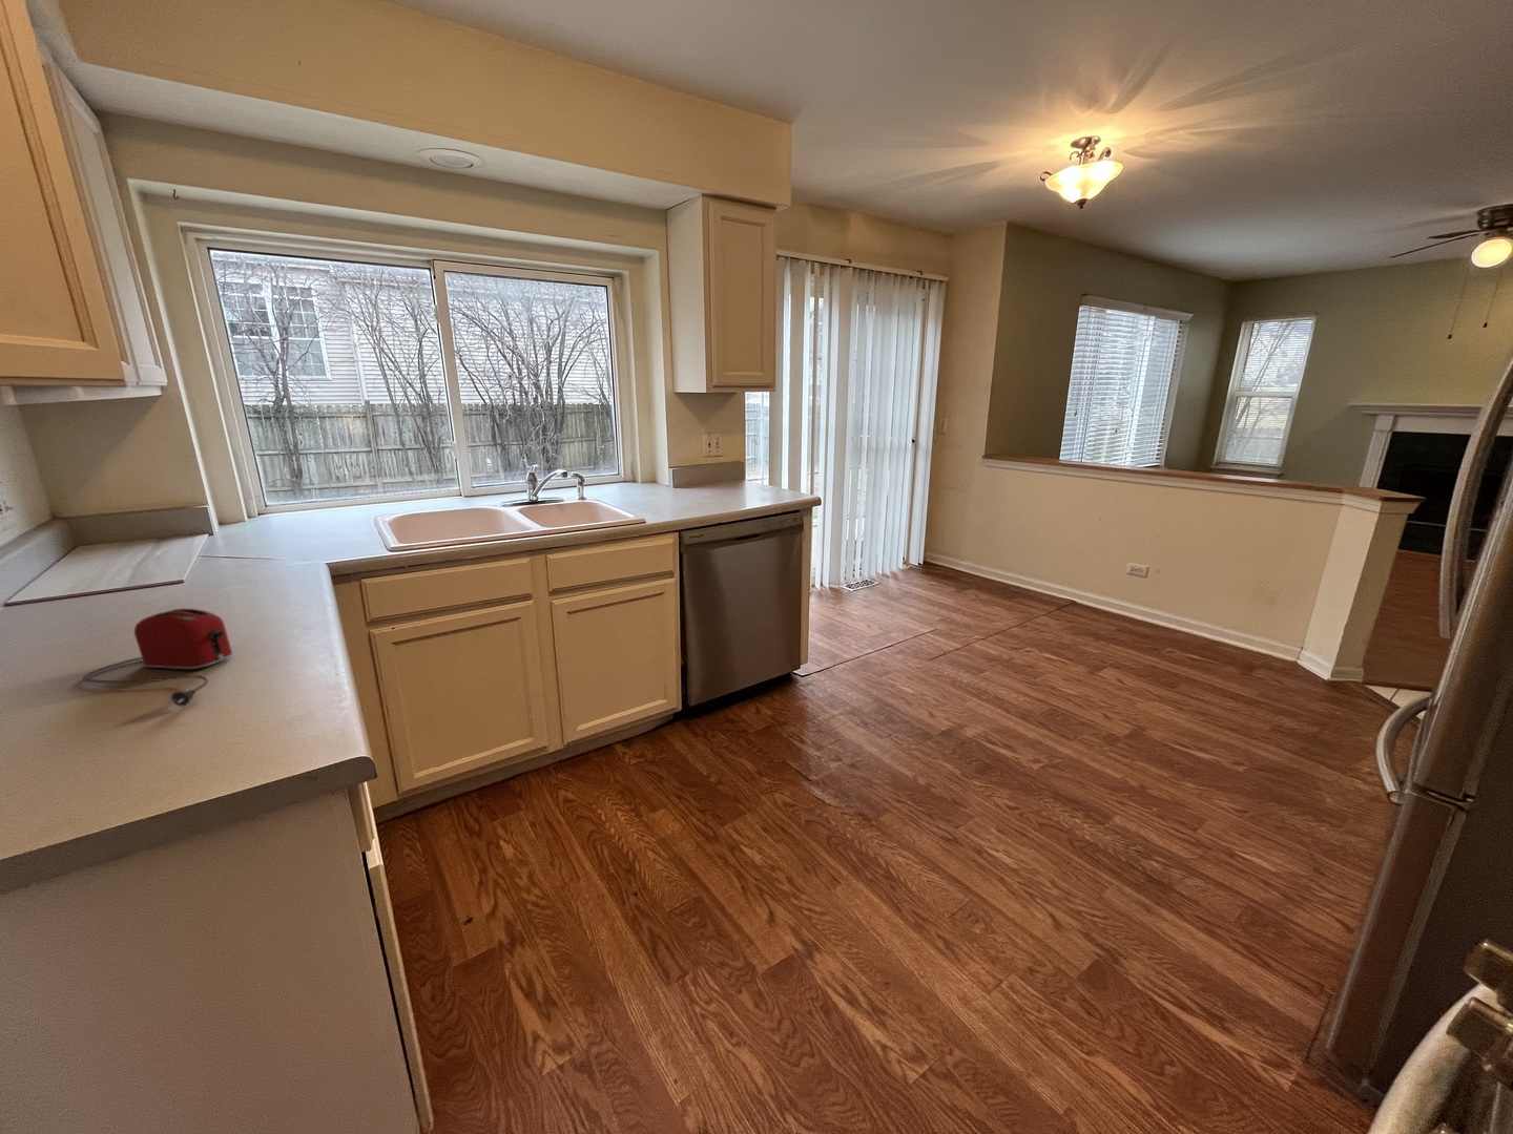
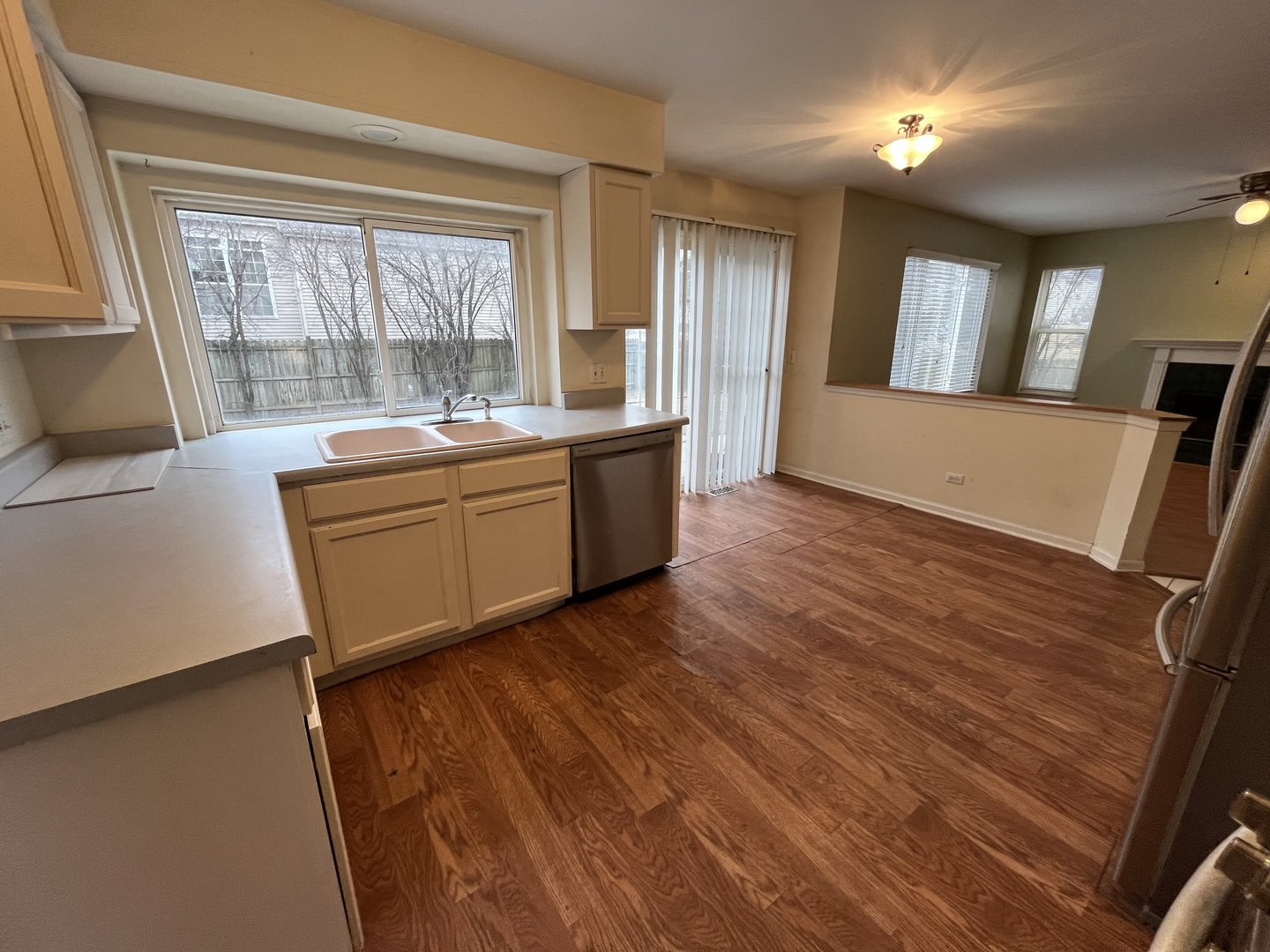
- toaster (161, 650)
